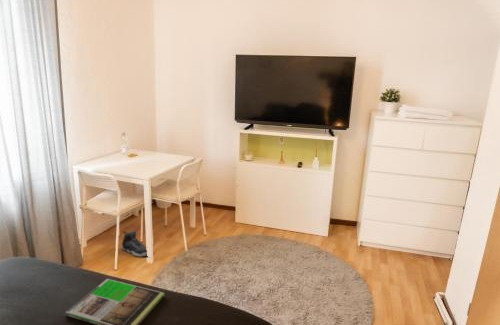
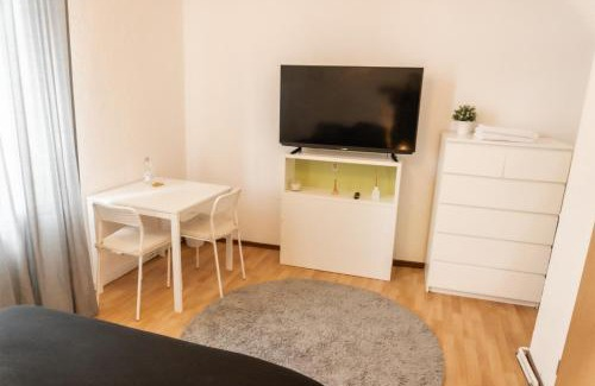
- sneaker (135, 242)
- magazine (117, 303)
